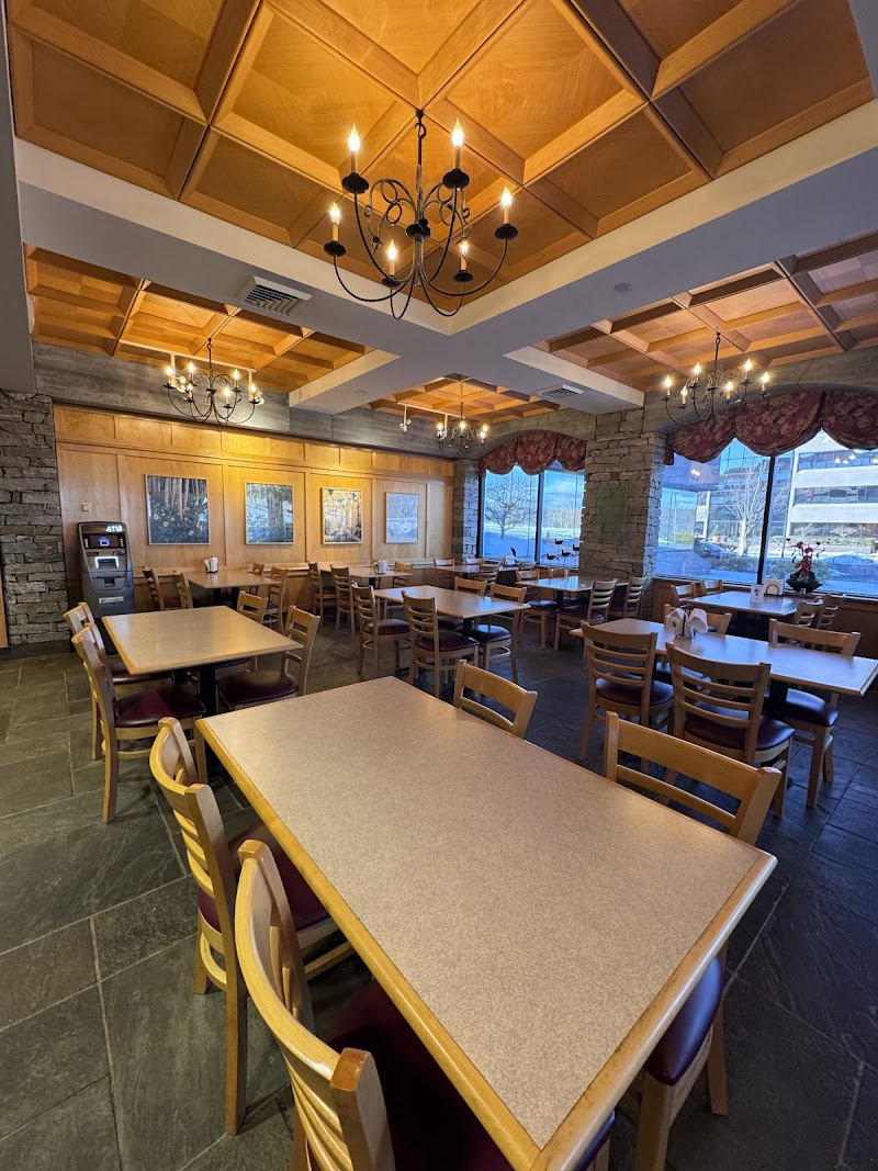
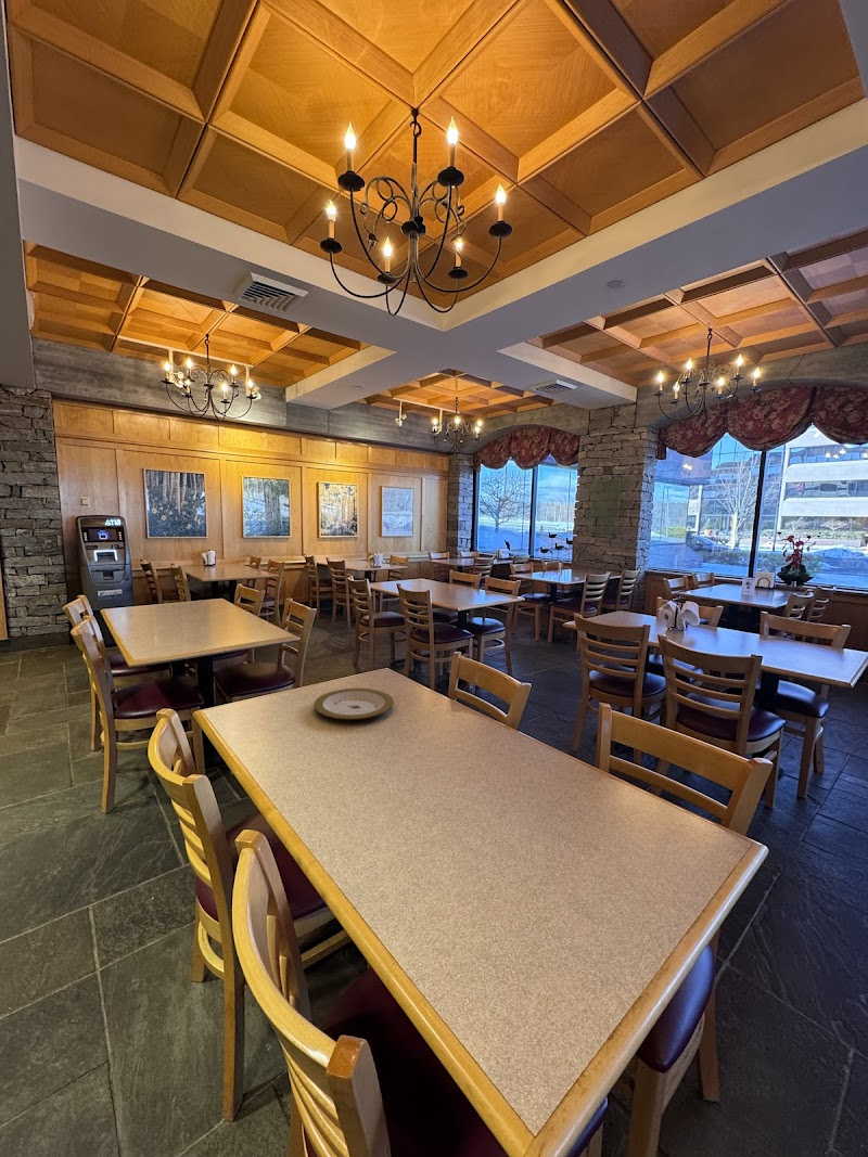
+ plate (354, 705)
